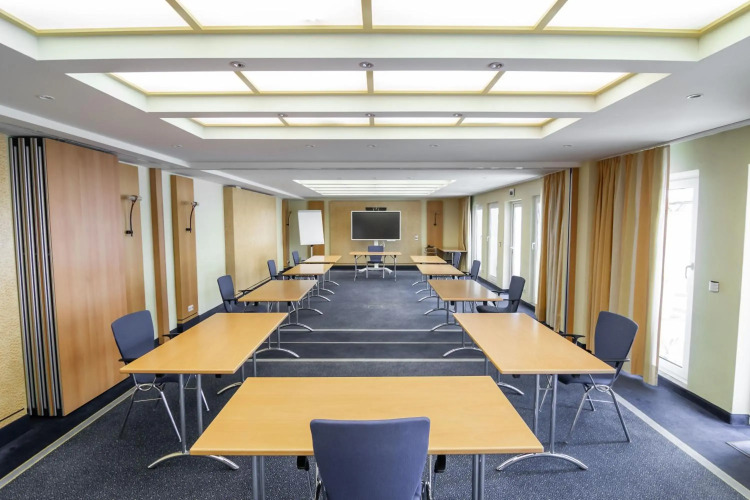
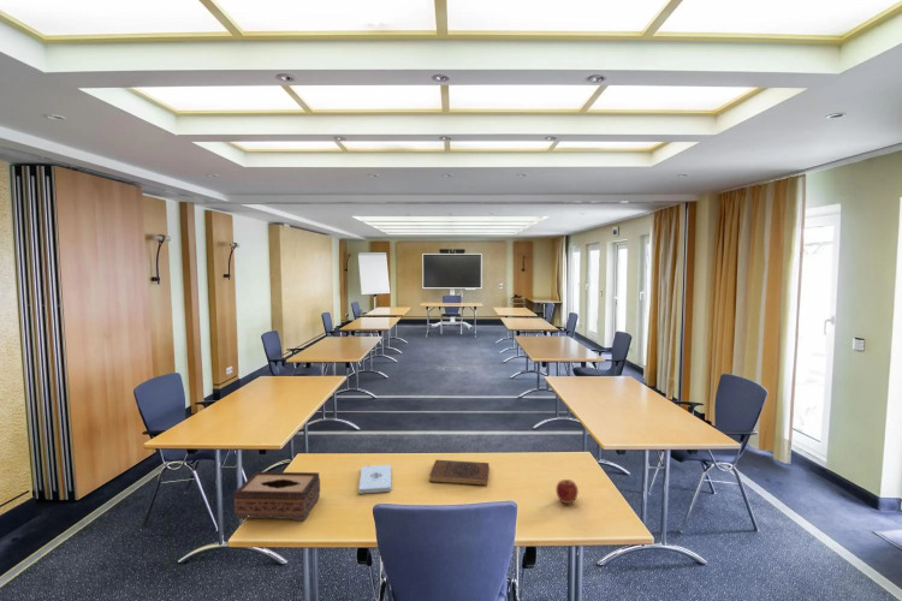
+ notepad (375, 477)
+ tissue box (279, 494)
+ book (459, 471)
+ apple (566, 490)
